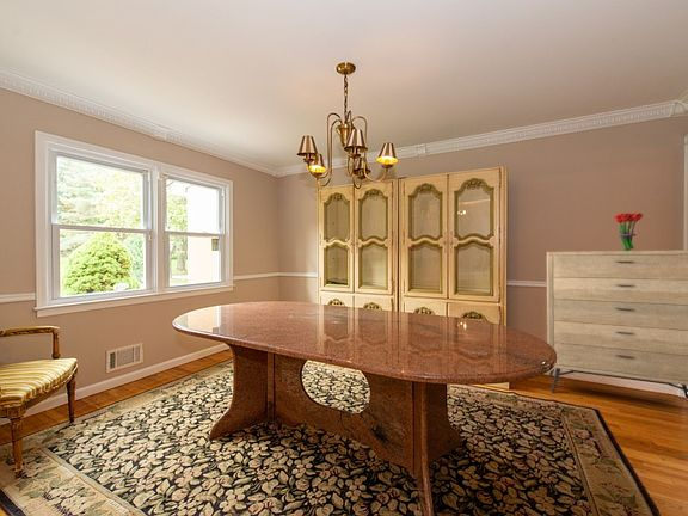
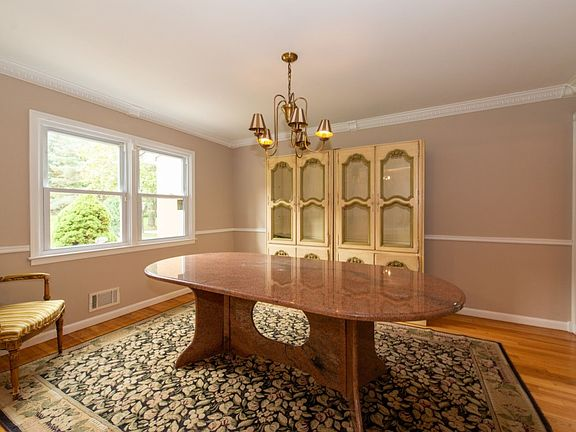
- bouquet (626, 232)
- dresser (618, 322)
